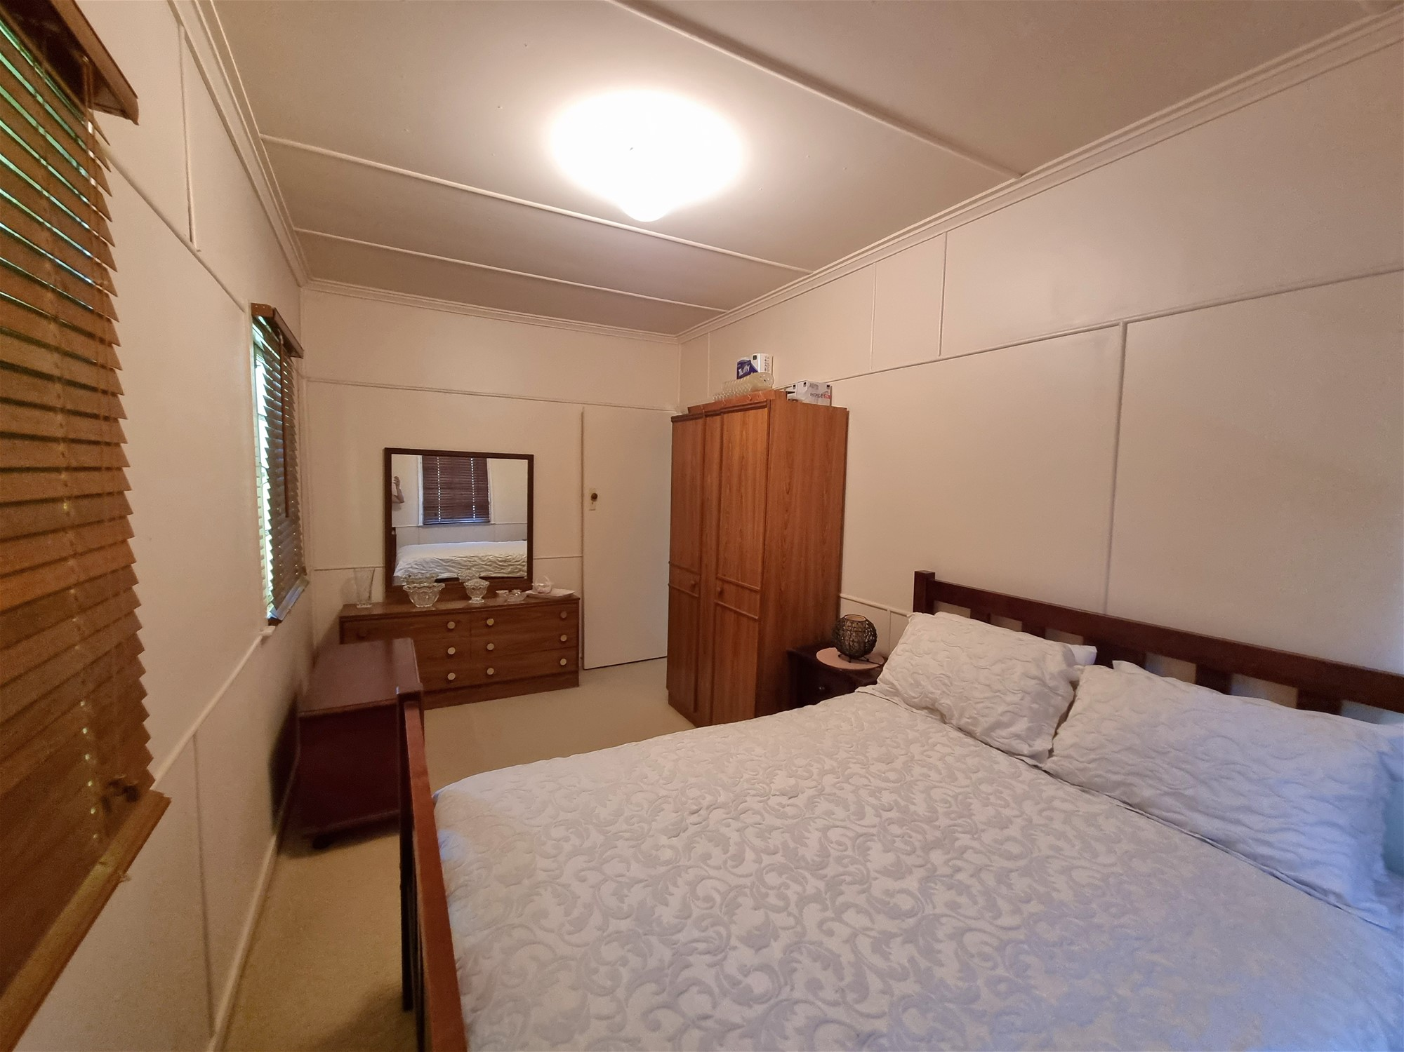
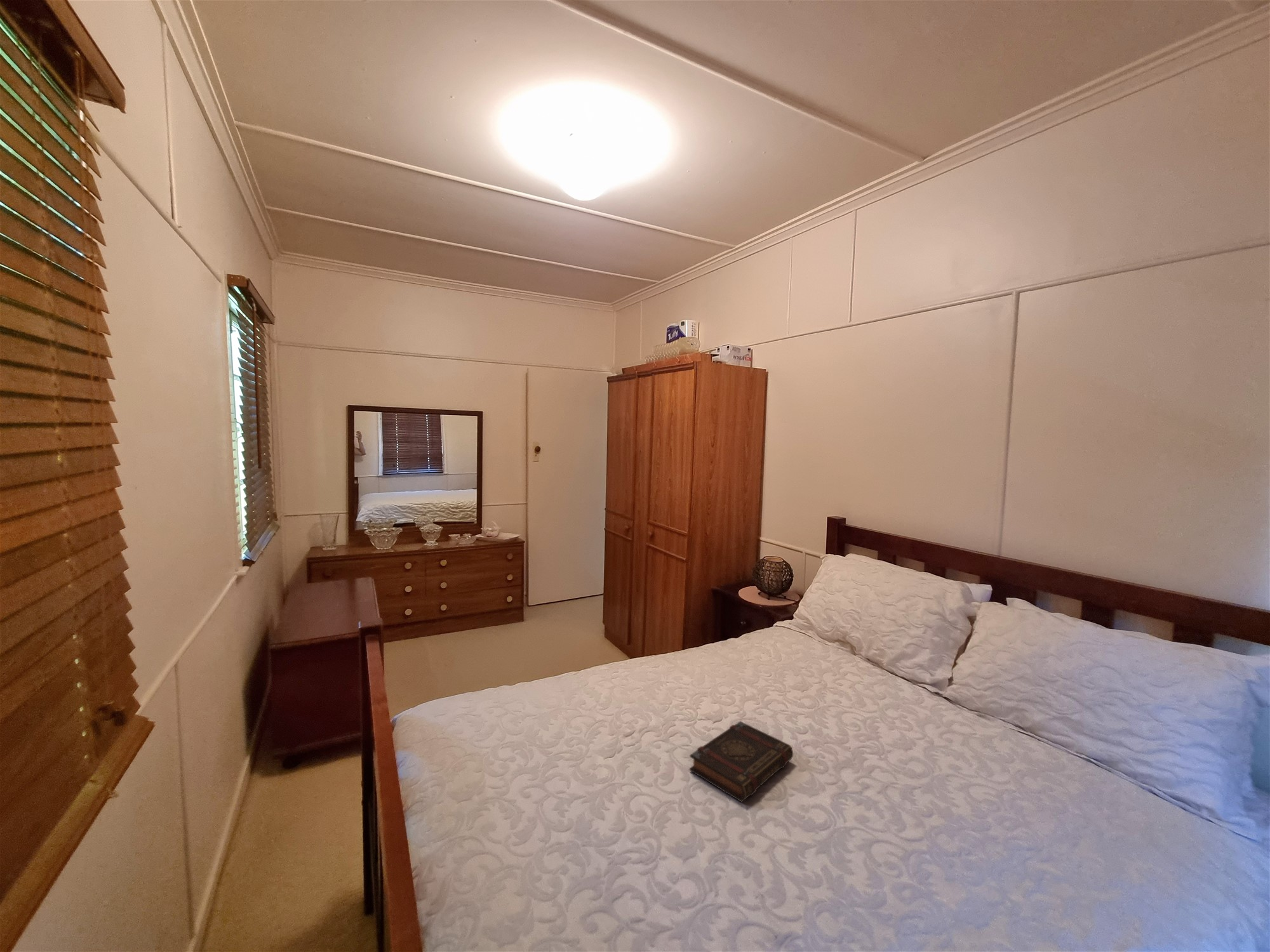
+ book (742, 758)
